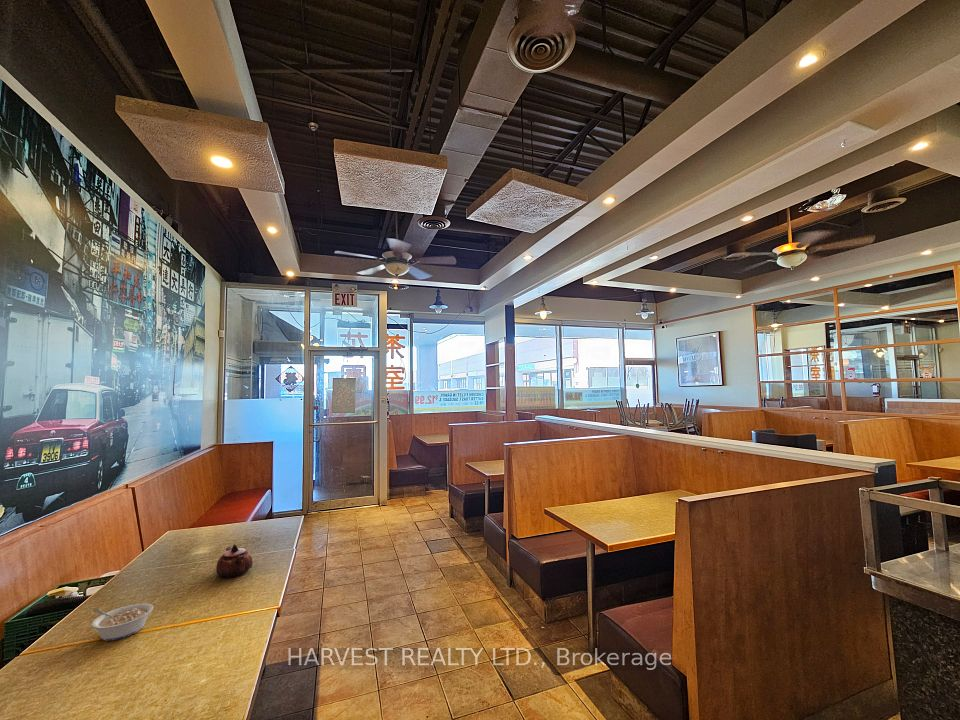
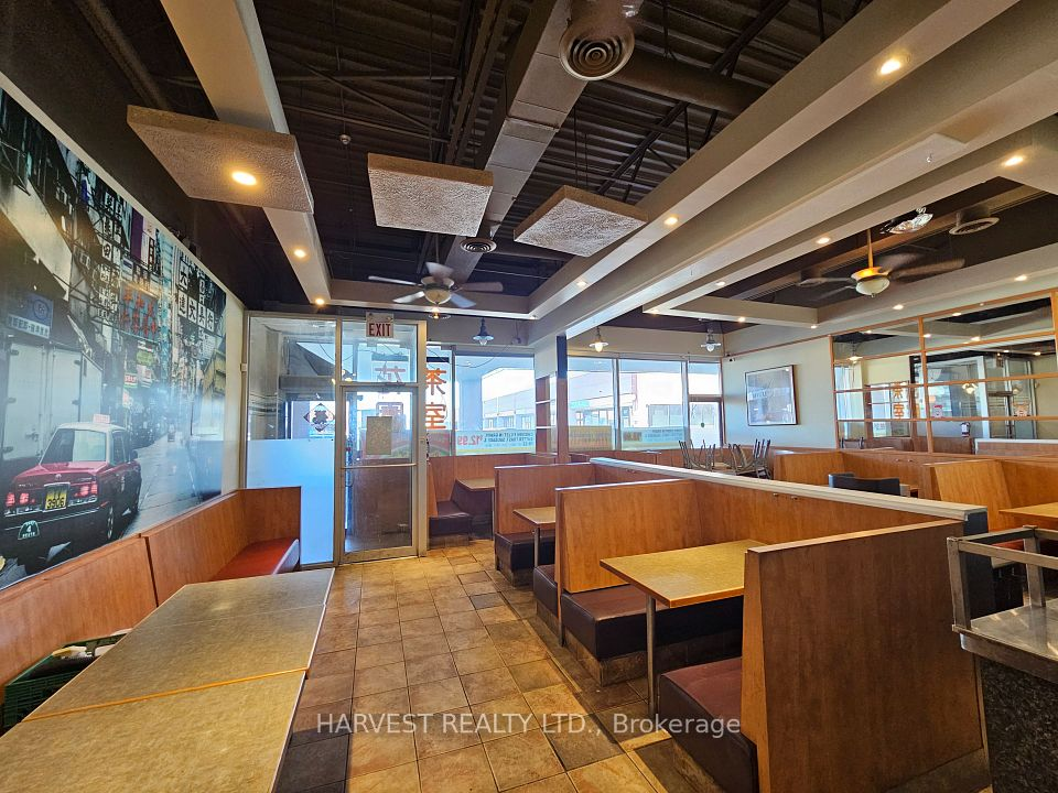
- legume (120, 622)
- teapot (234, 558)
